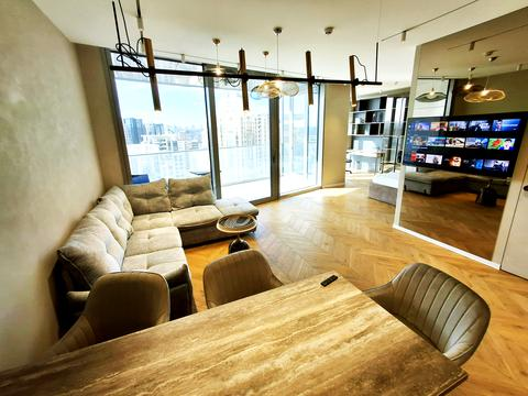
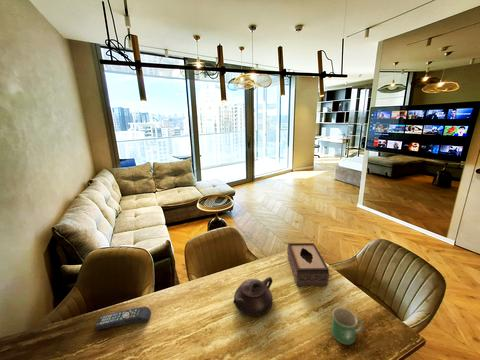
+ remote control (123, 317)
+ mug (347, 325)
+ teapot (254, 293)
+ tissue box (305, 262)
